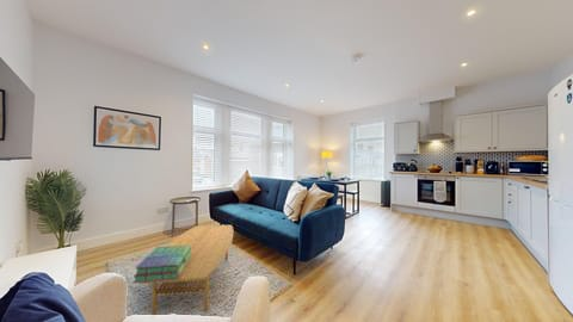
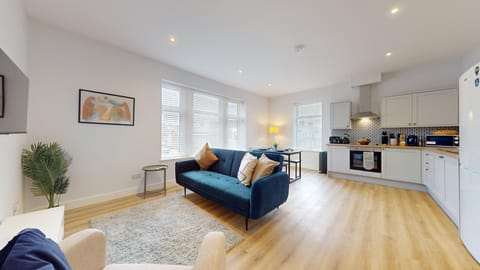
- coffee table (198, 262)
- stack of books (166, 260)
